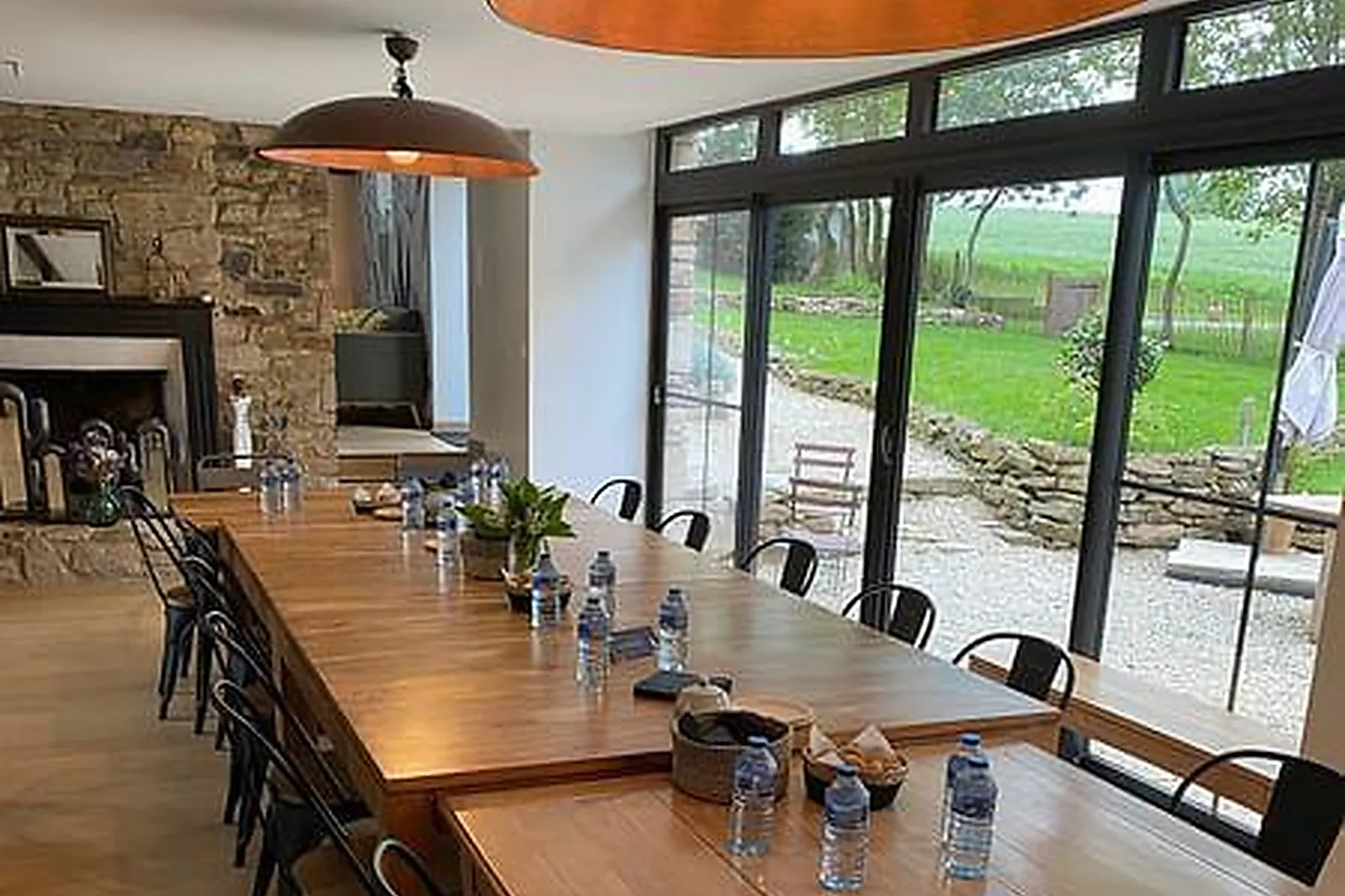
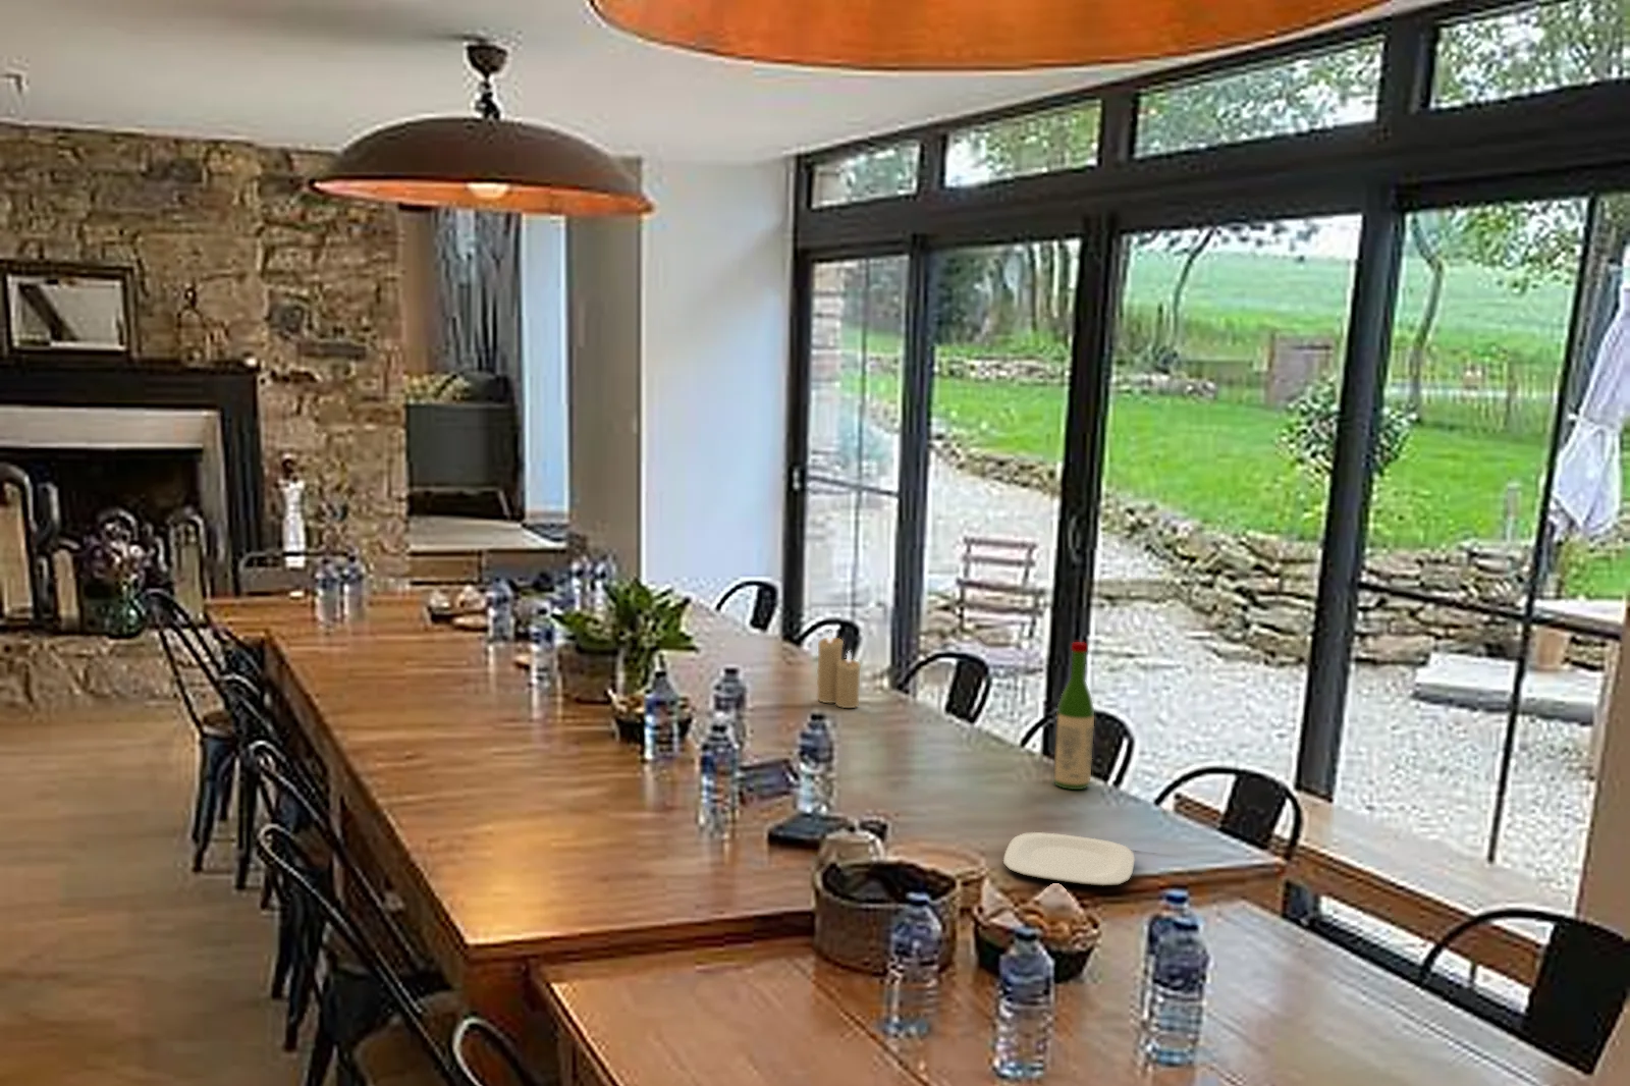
+ candle (839, 668)
+ wine bottle (1075, 714)
+ plate (1069, 859)
